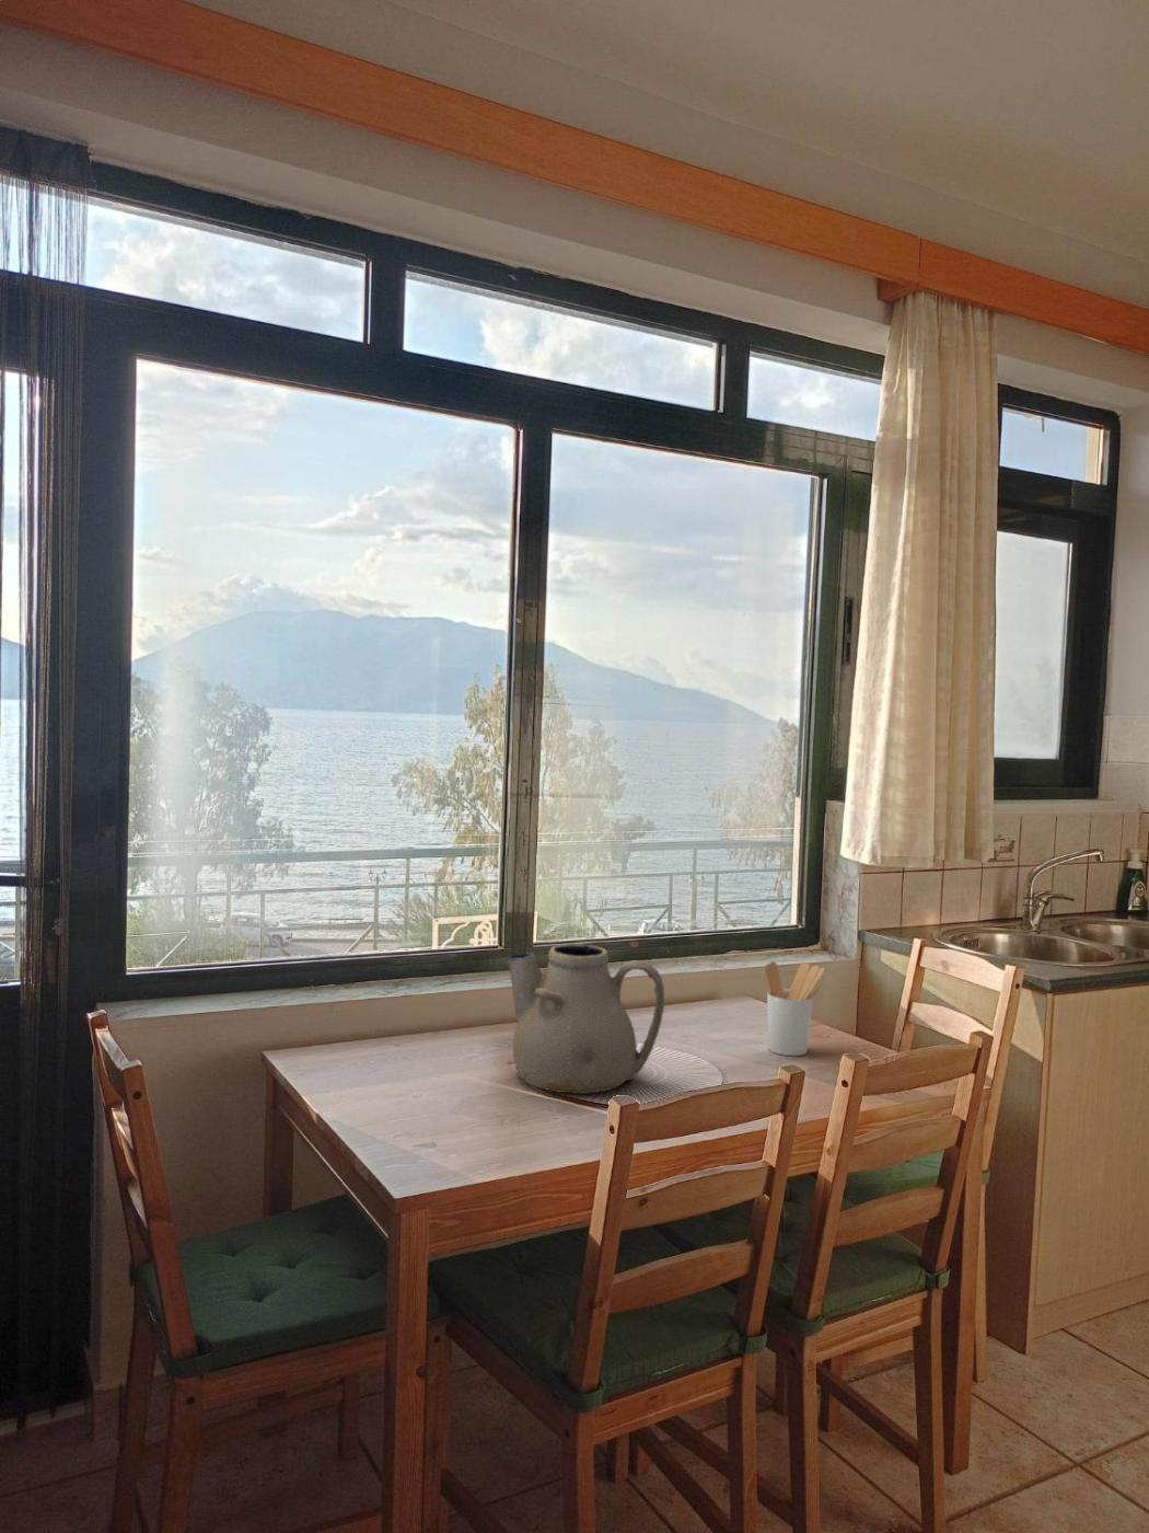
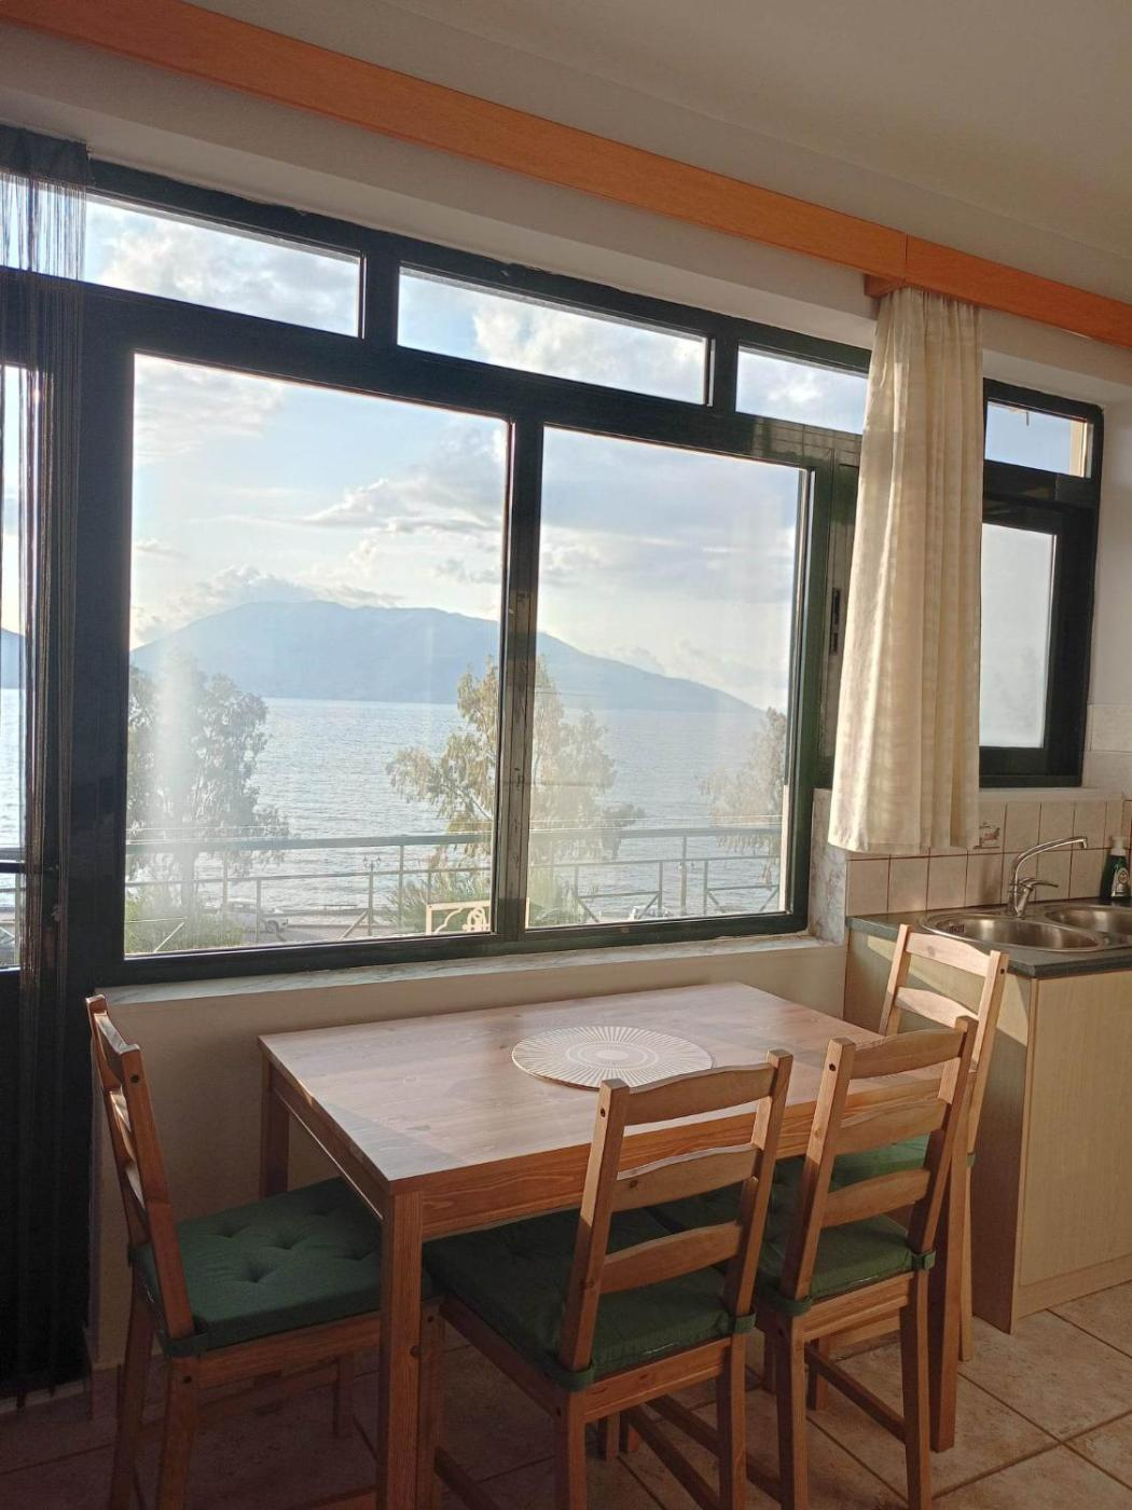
- utensil holder (795, 1007)
- teapot (581, 1013)
